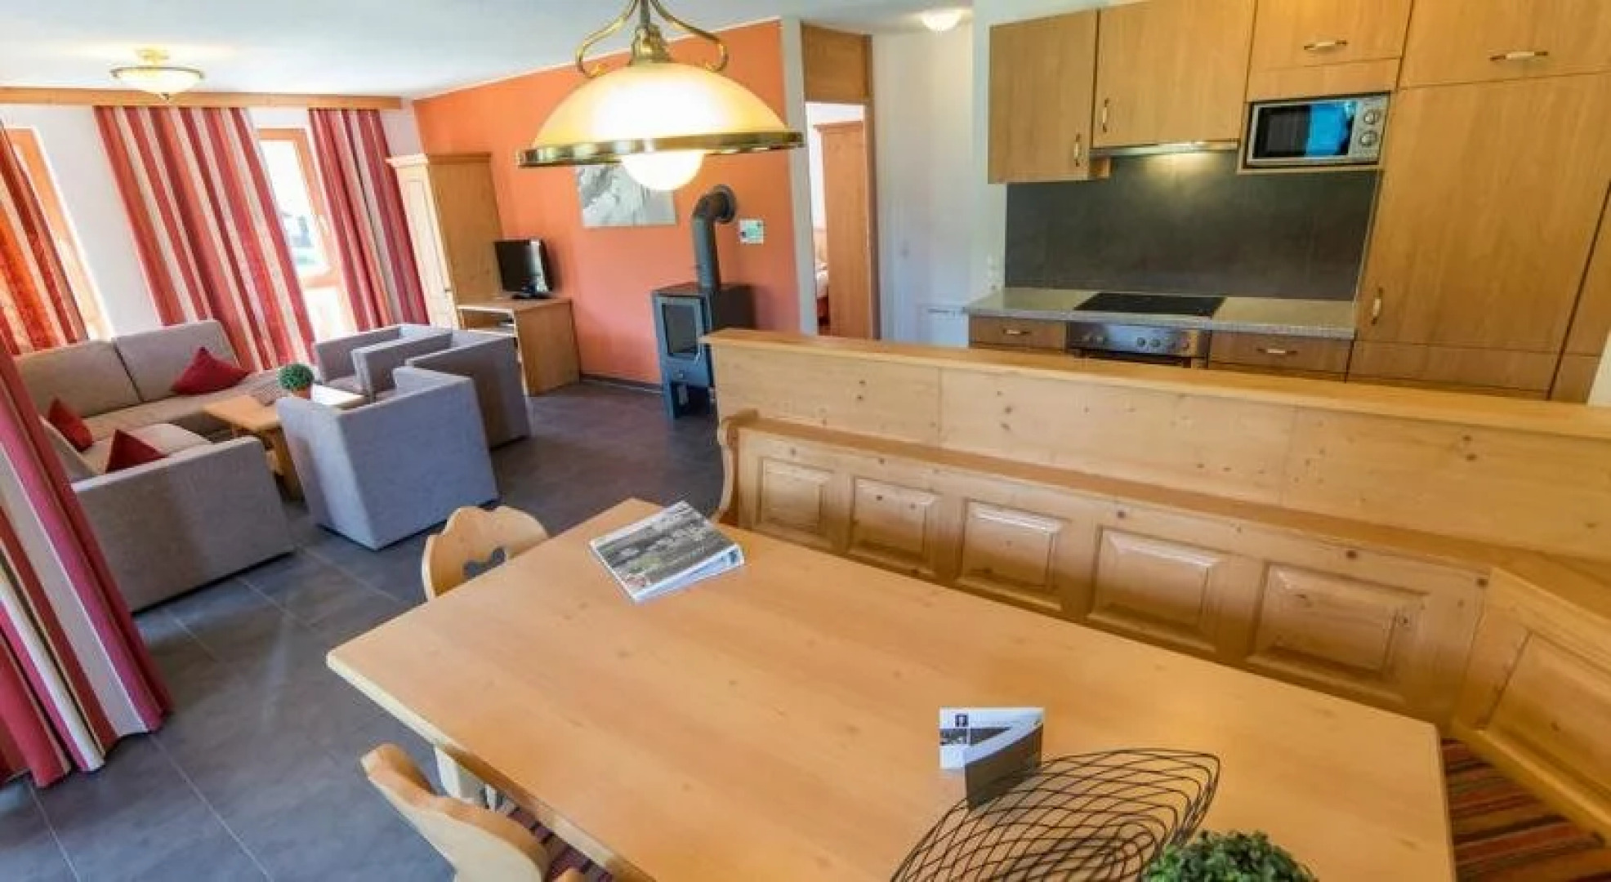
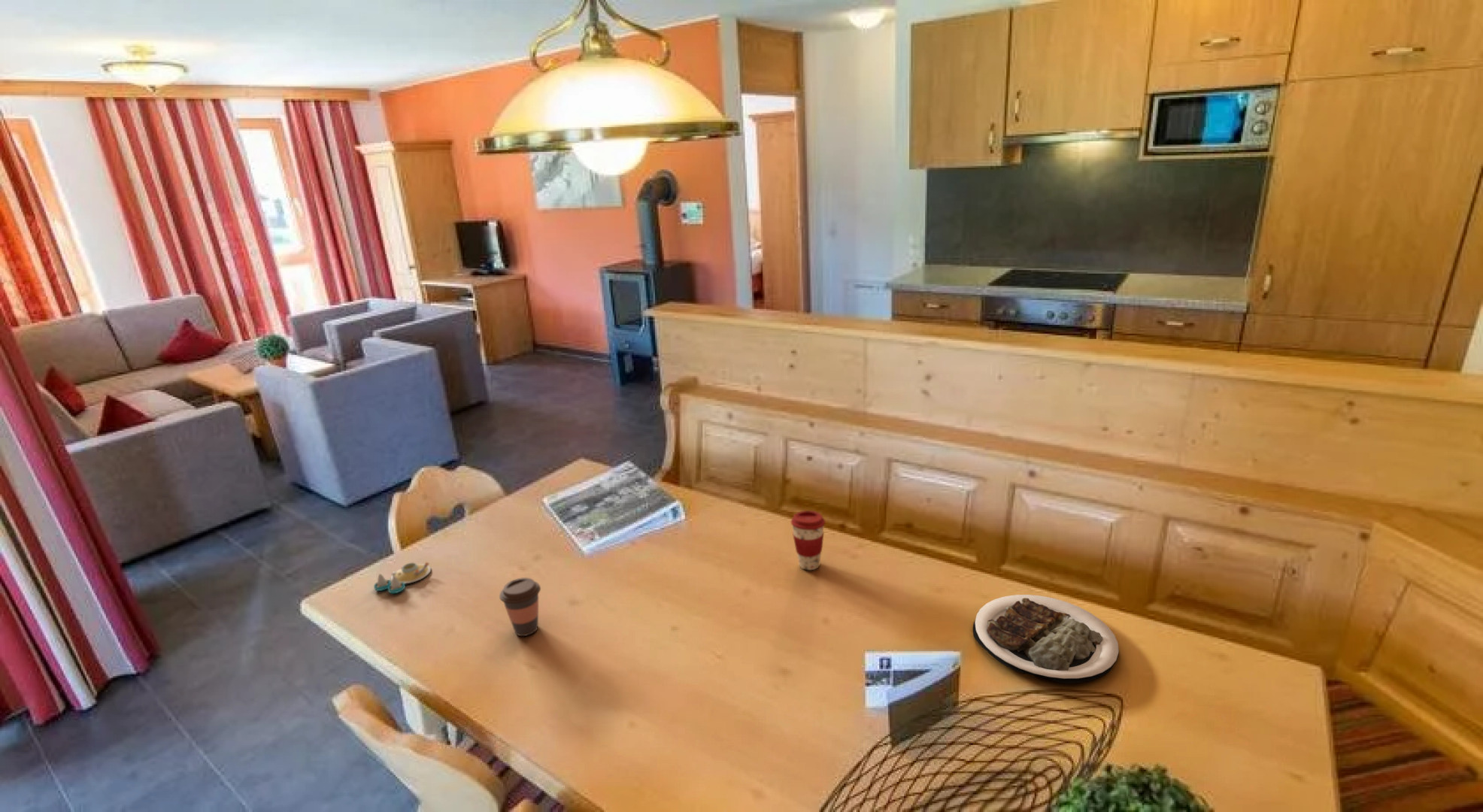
+ coffee cup (523, 607)
+ salt and pepper shaker set (404, 571)
+ plate (1044, 632)
+ coffee cup (808, 541)
